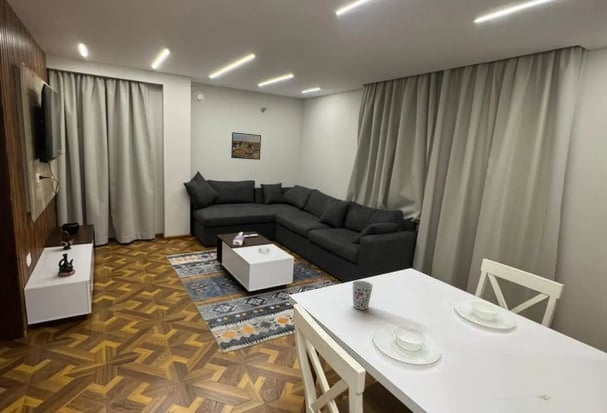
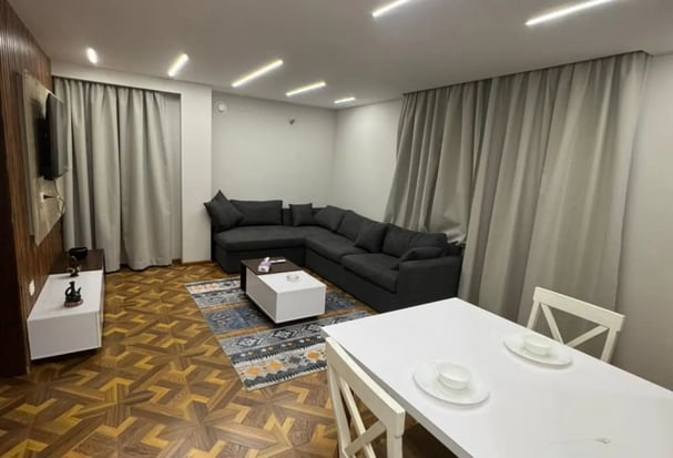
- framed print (246, 146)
- cup (361, 295)
